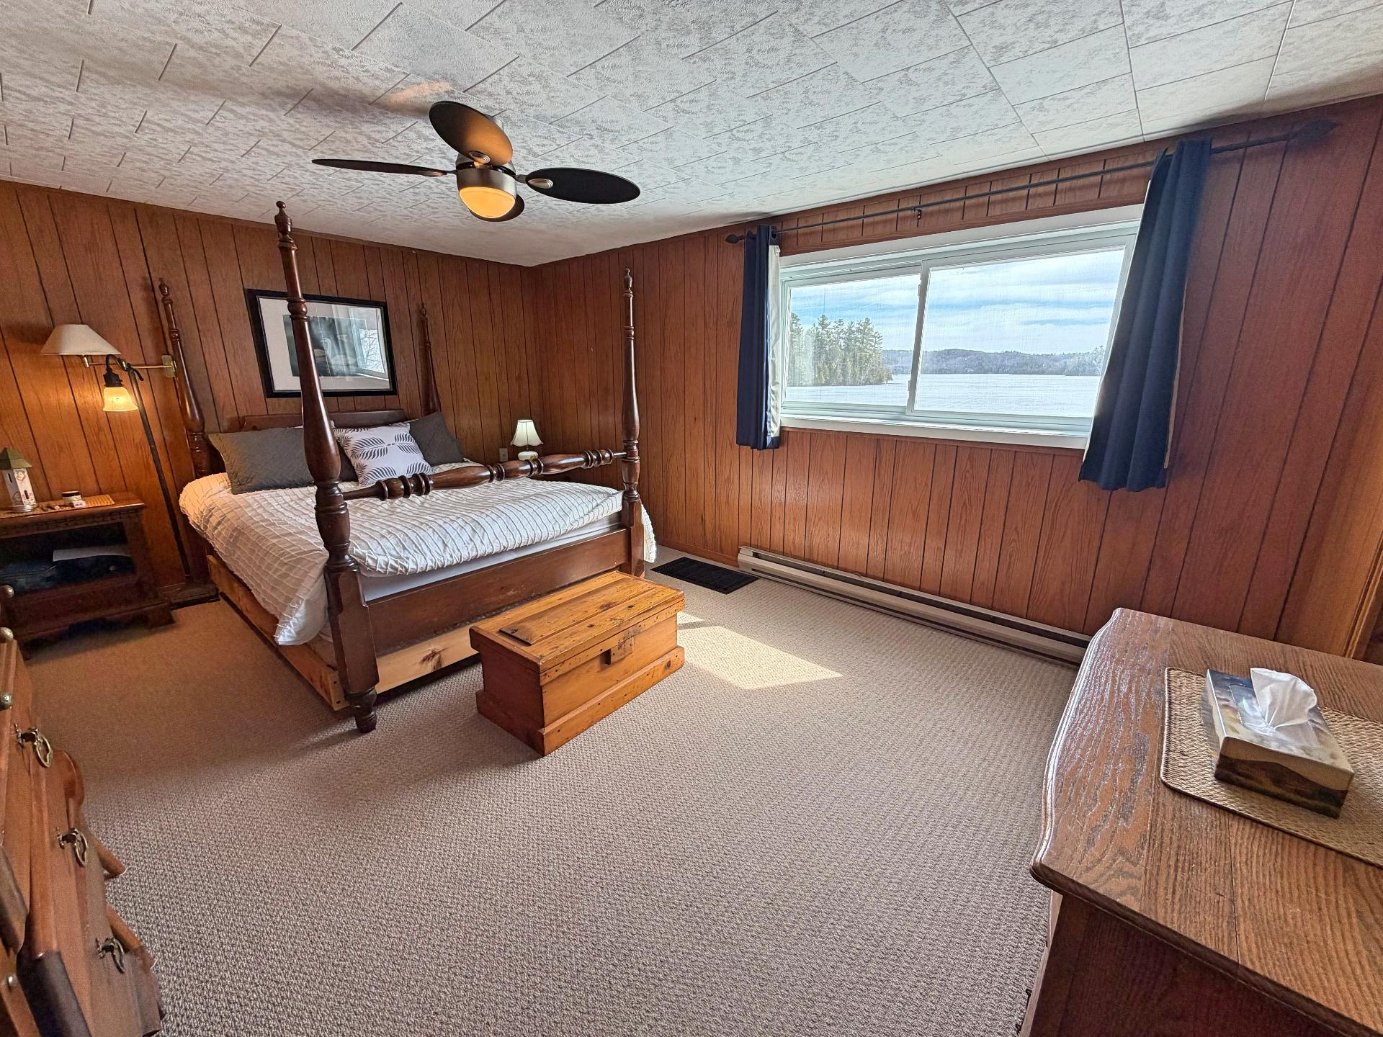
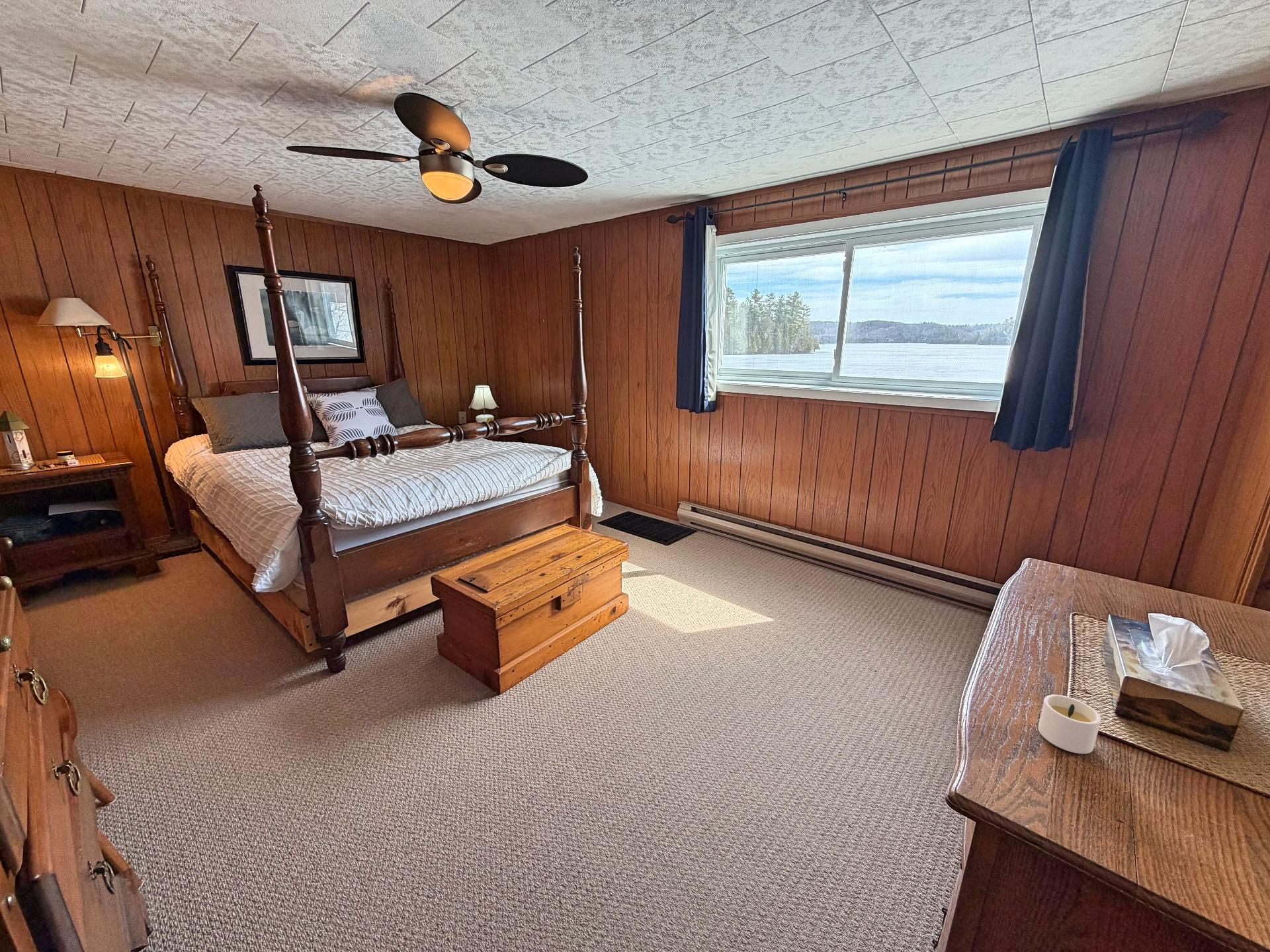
+ candle (1083, 725)
